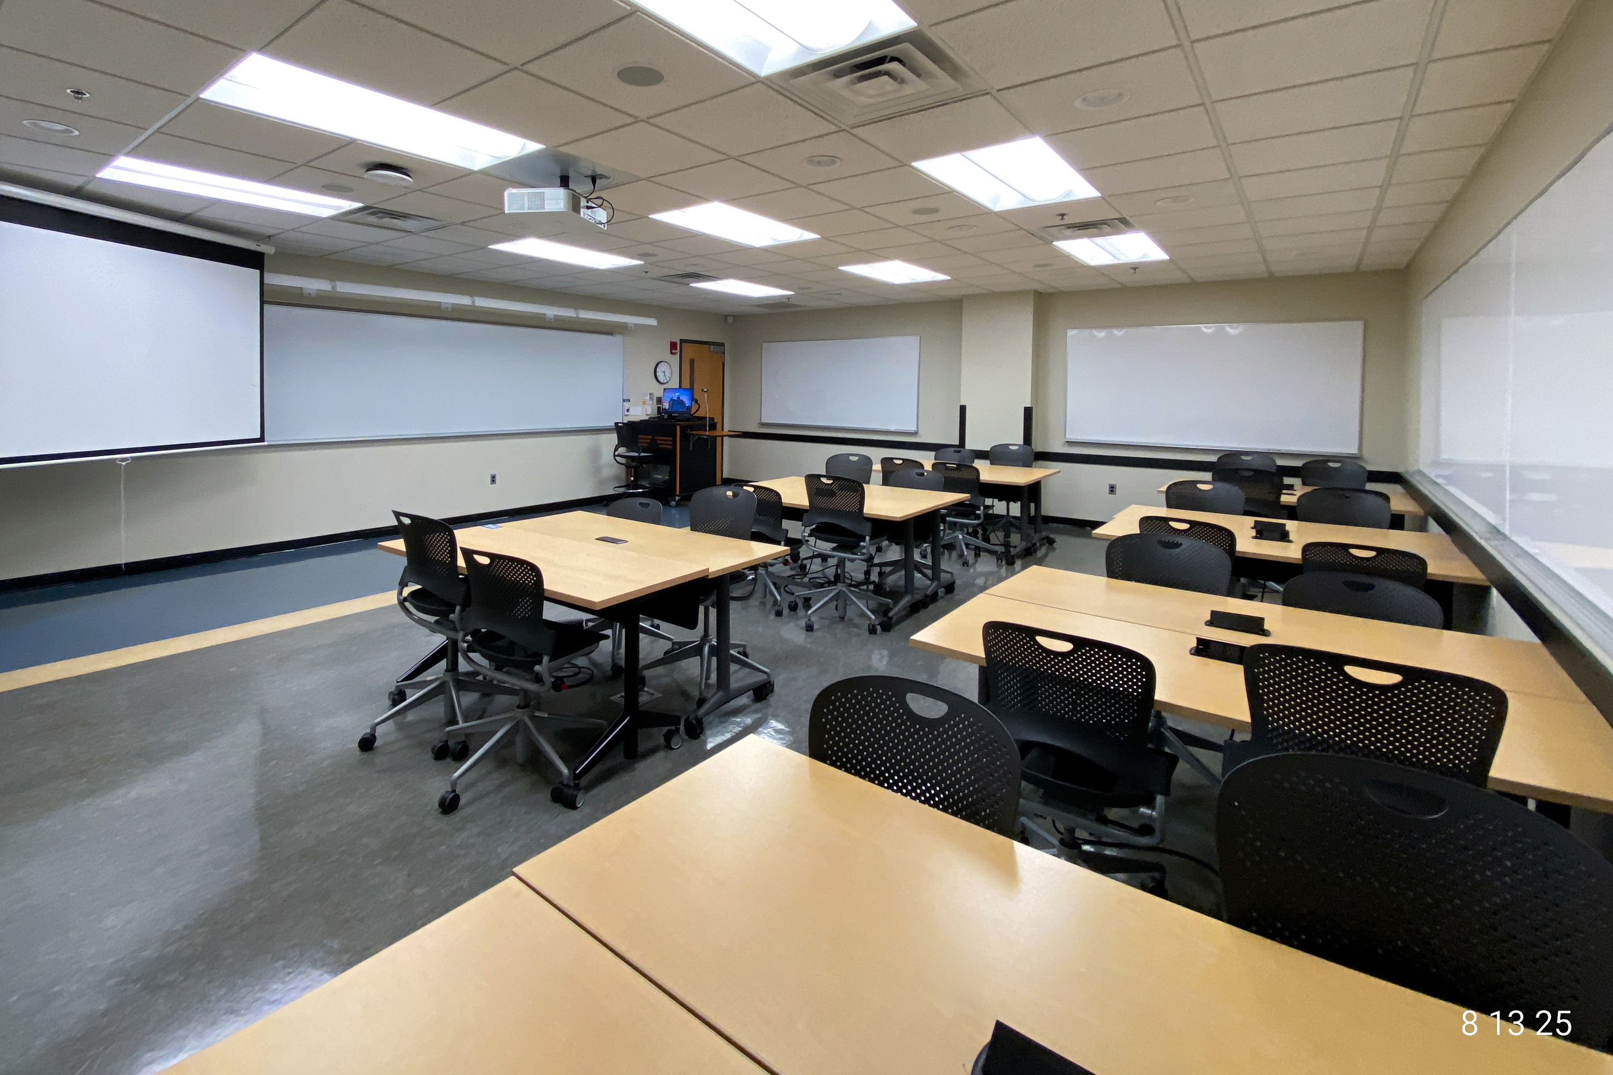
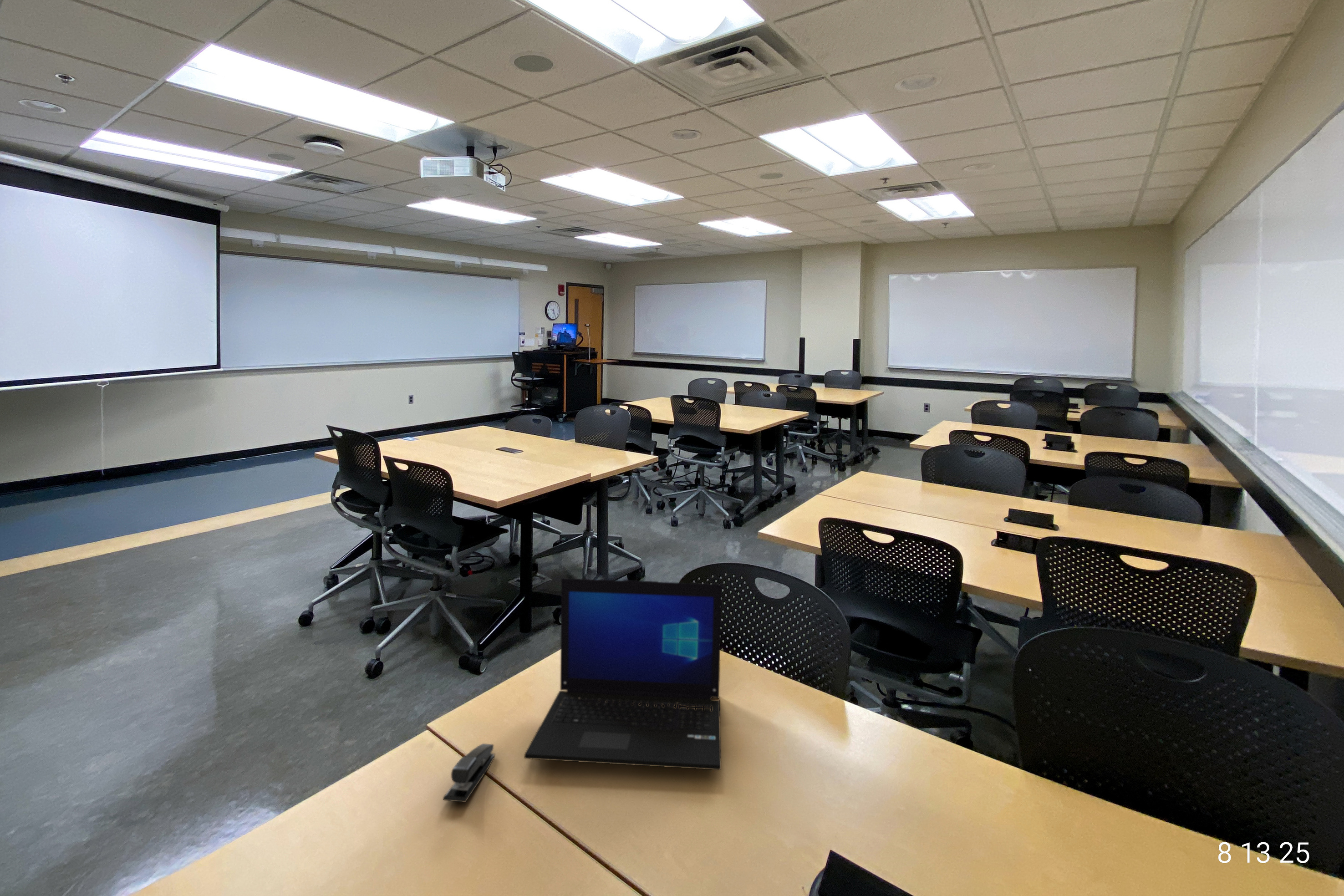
+ stapler (472, 765)
+ laptop (632, 664)
